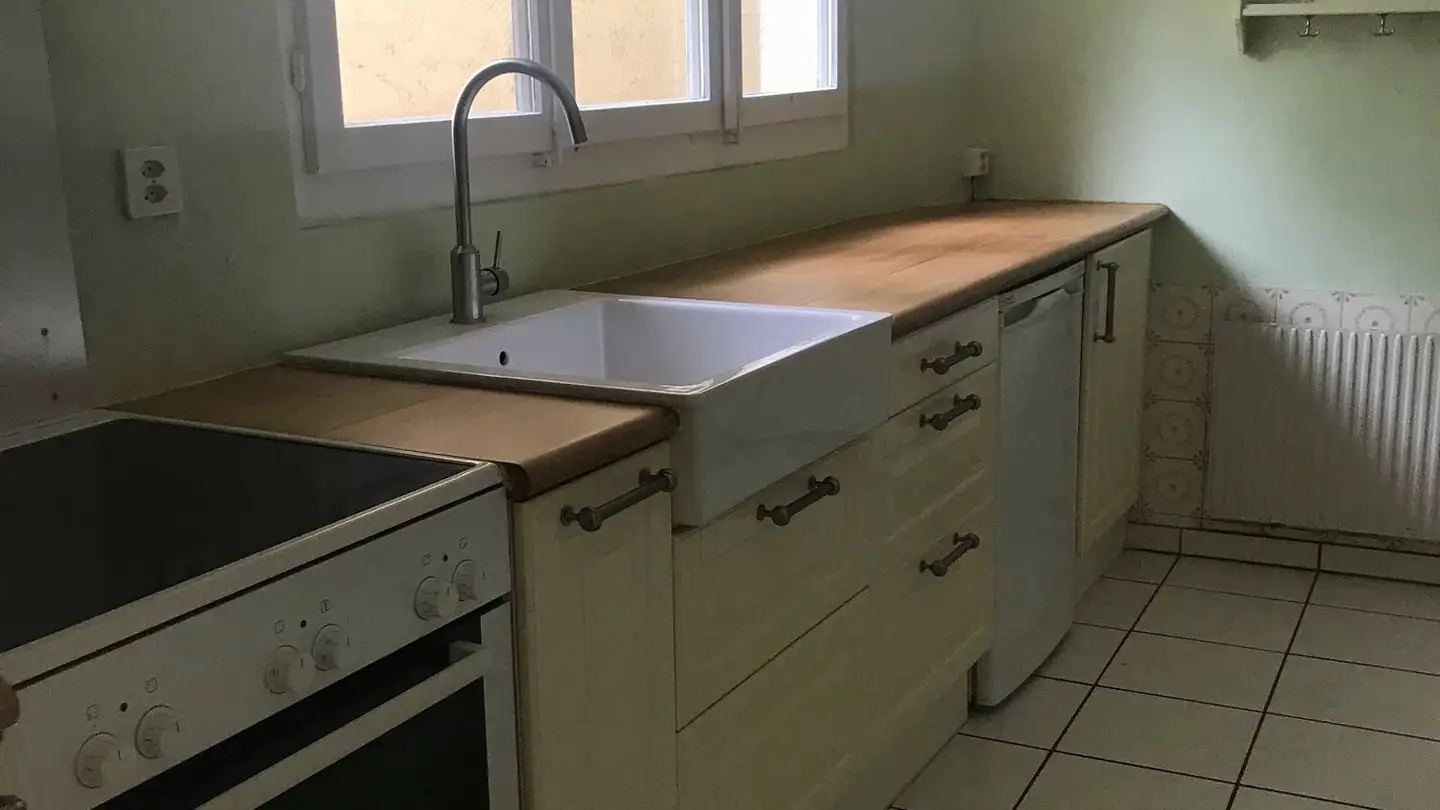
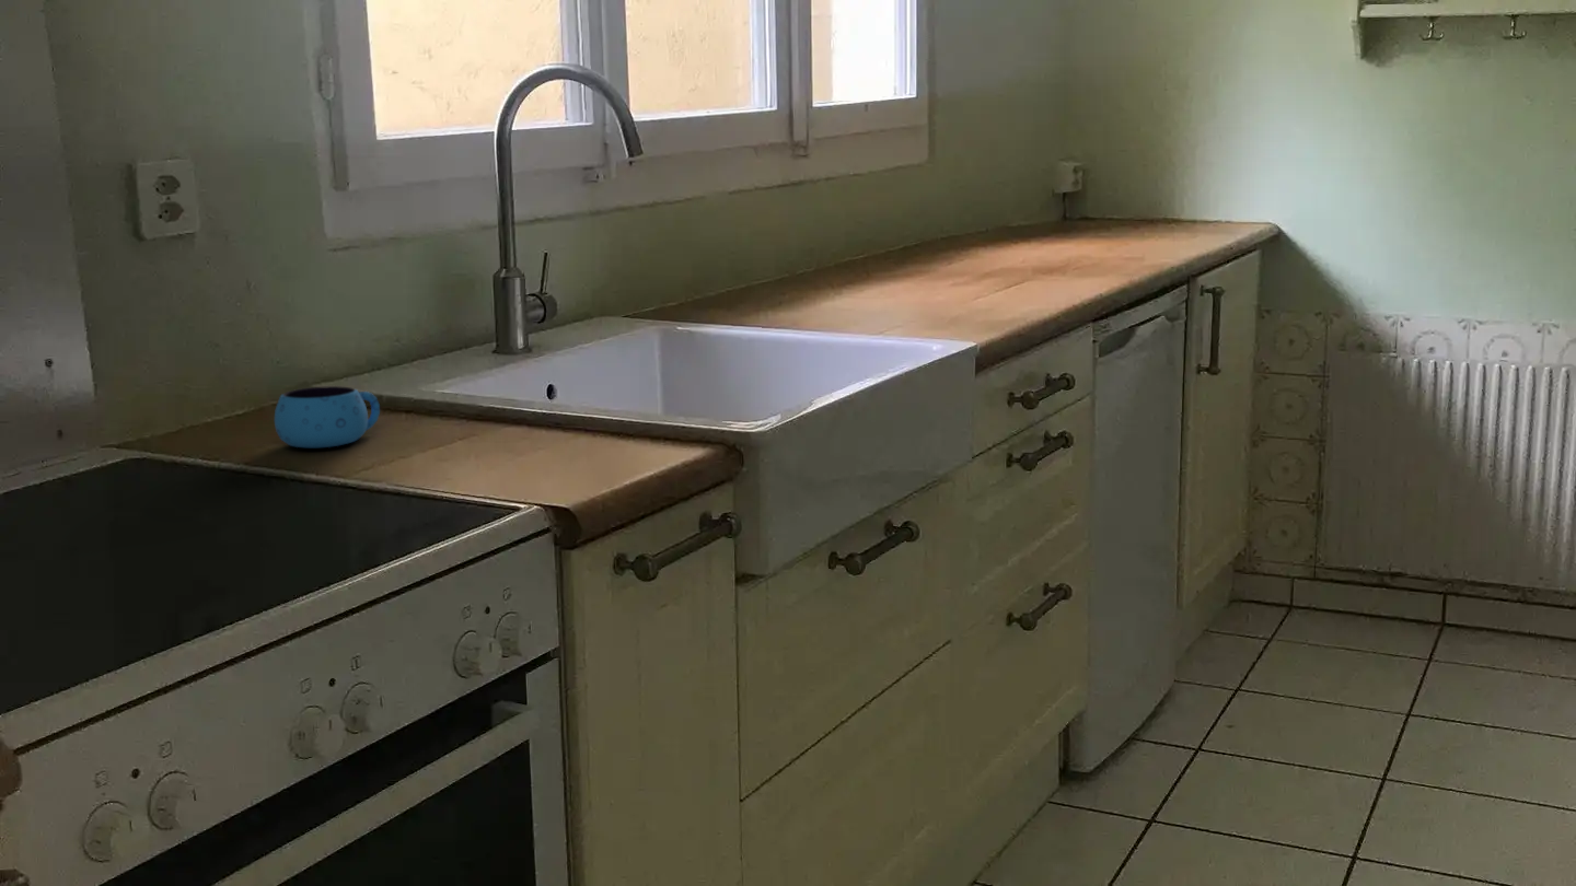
+ mug (331, 416)
